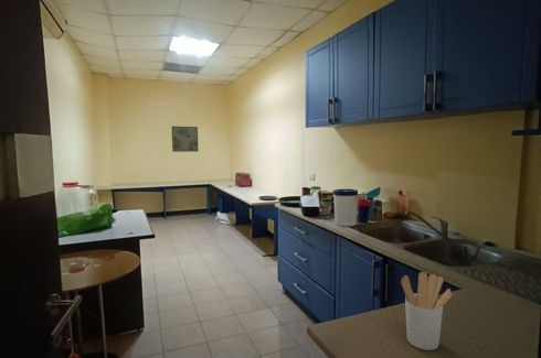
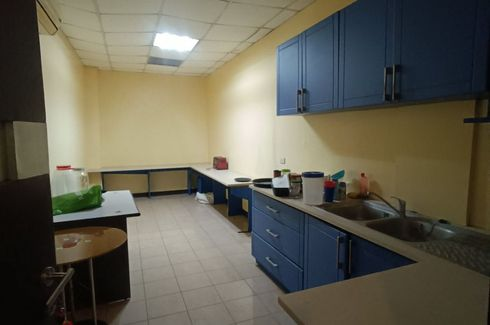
- wall art (184, 139)
- utensil holder (425, 307)
